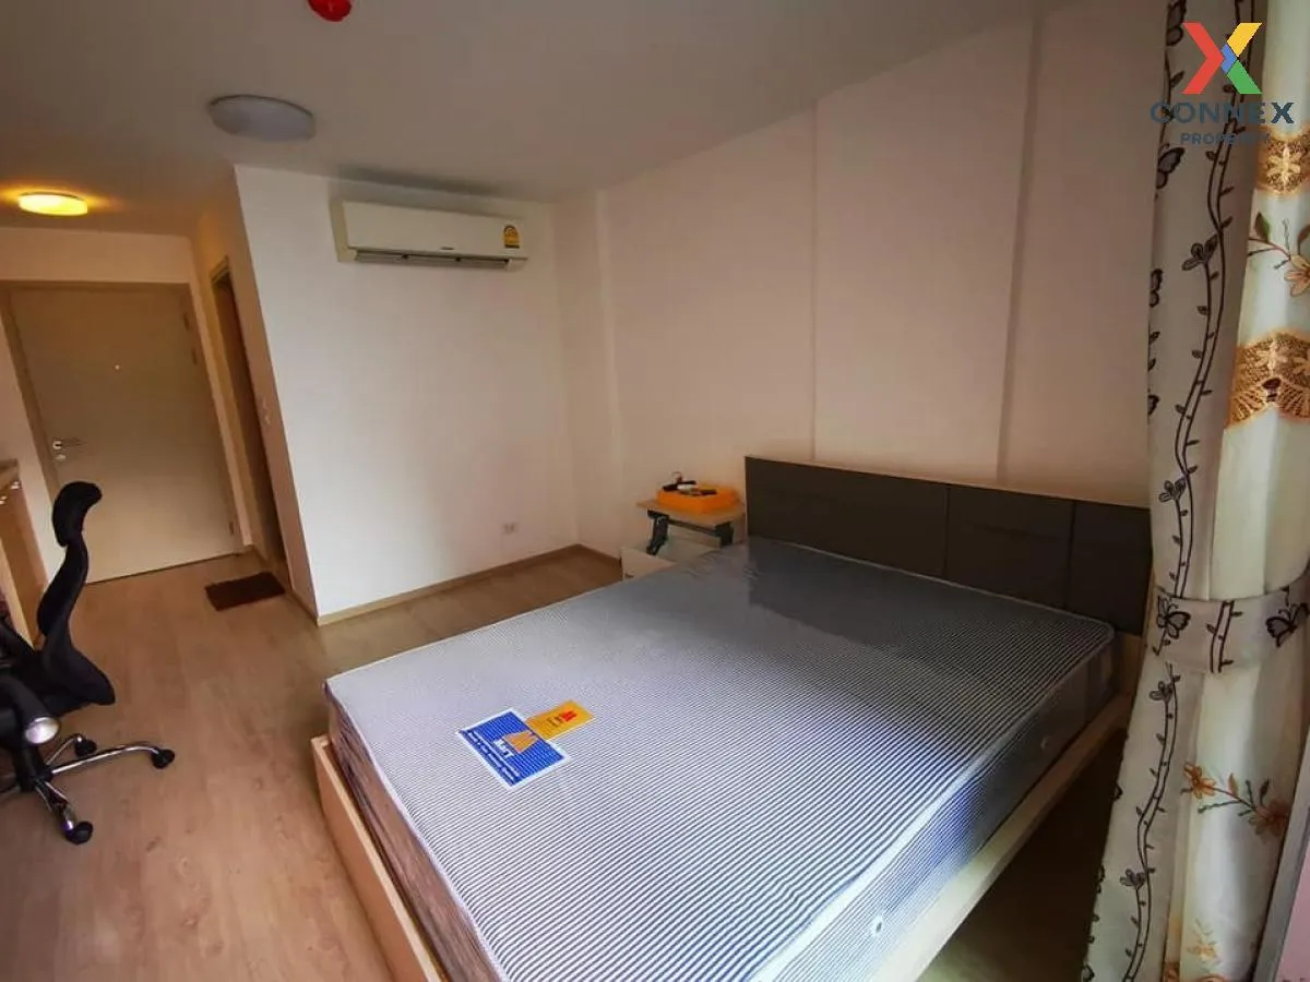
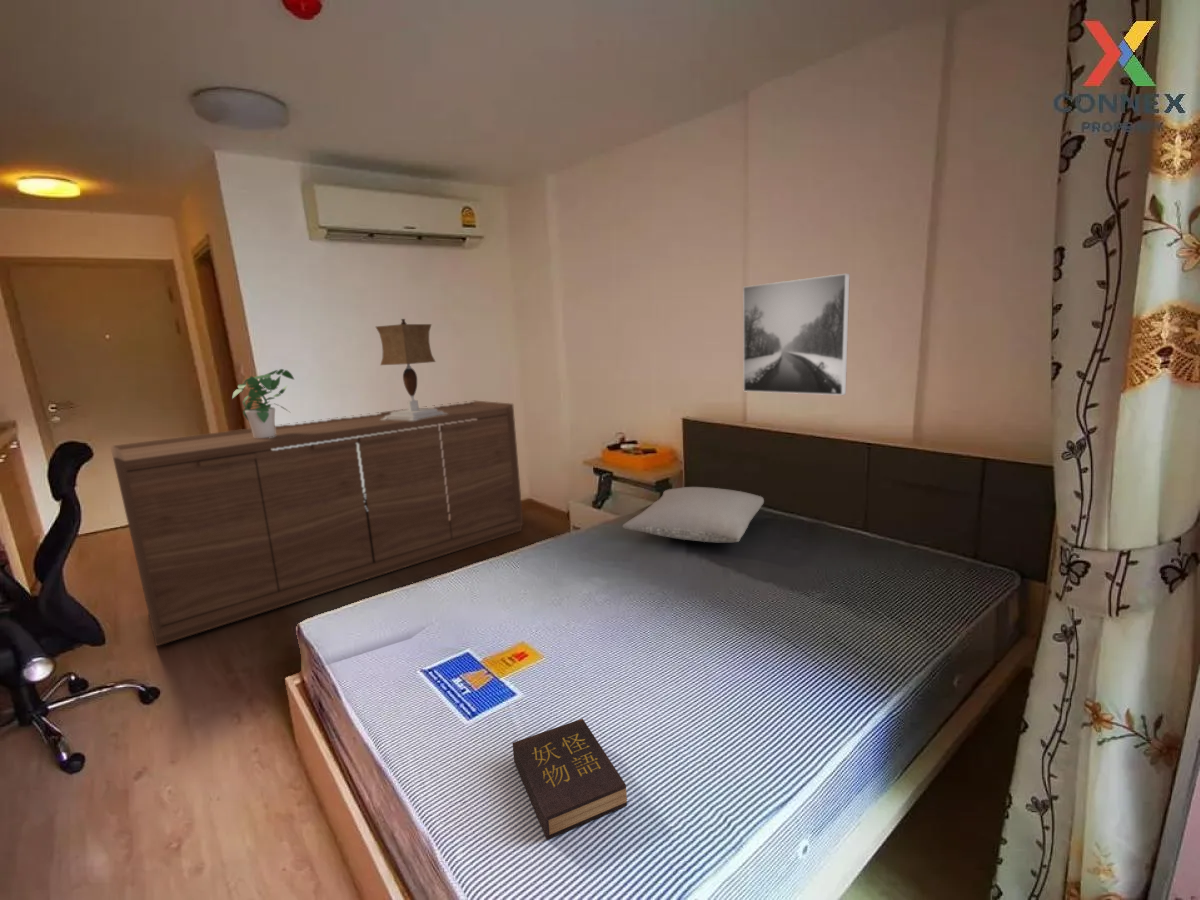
+ pillow (697, 512)
+ potted plant (265, 403)
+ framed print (791, 337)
+ table lamp (408, 368)
+ sideboard (352, 495)
+ hardback book (567, 772)
